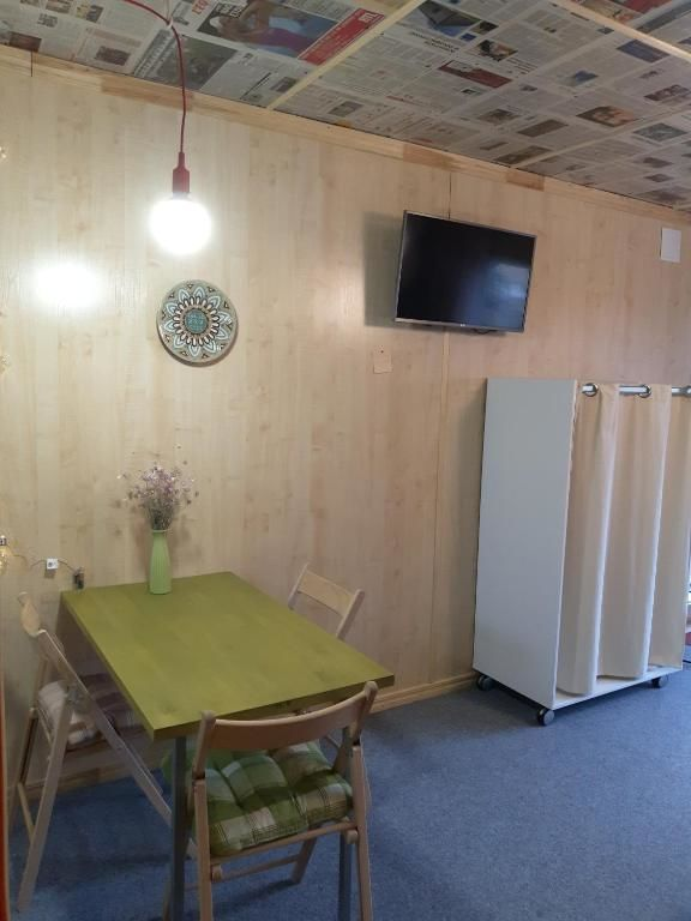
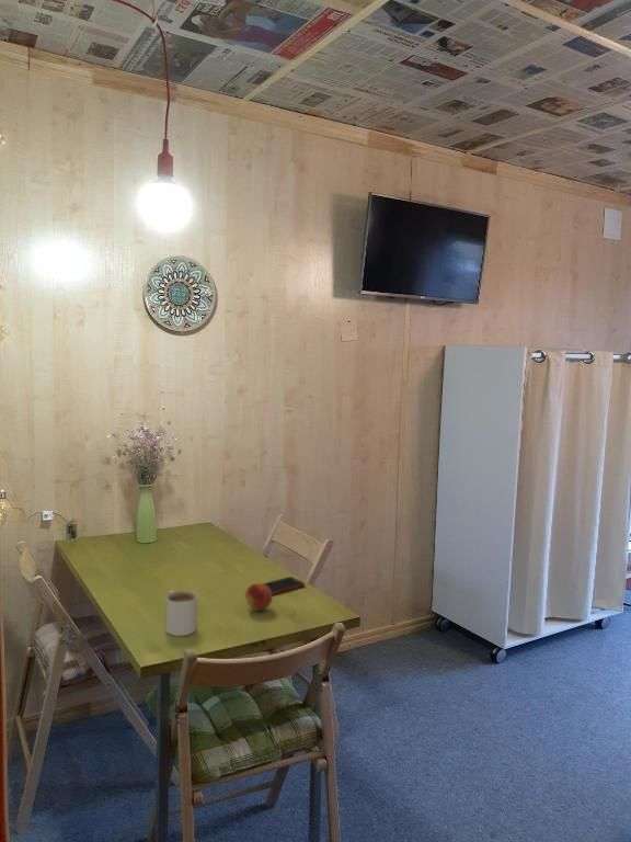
+ mug (177, 610)
+ cell phone (280, 585)
+ fruit (257, 596)
